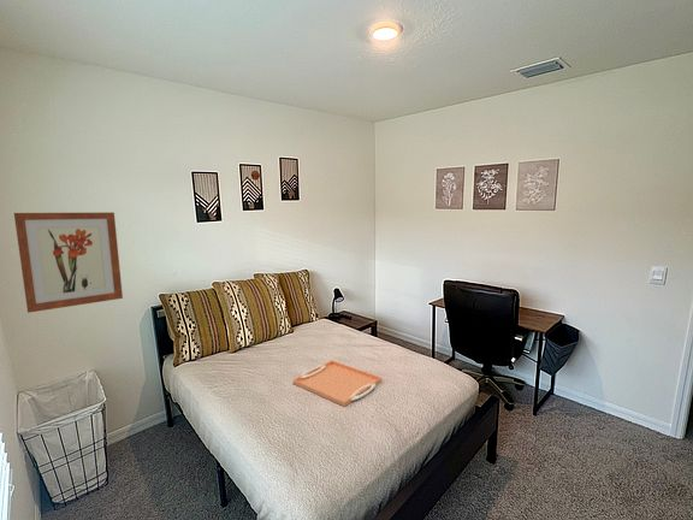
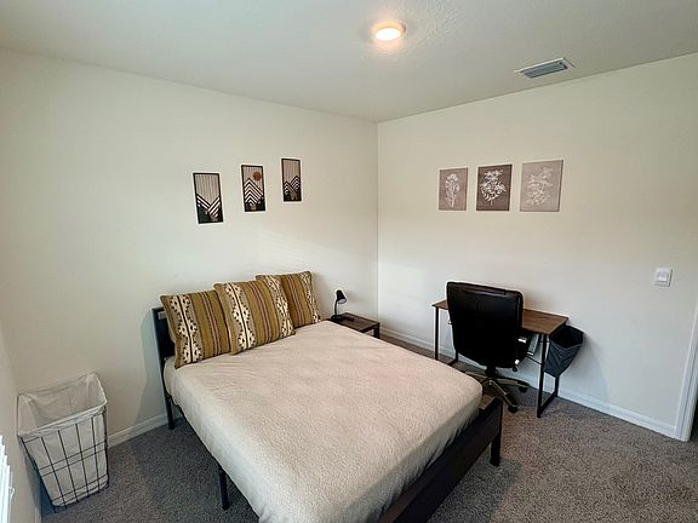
- wall art (72, 259)
- serving tray (337, 380)
